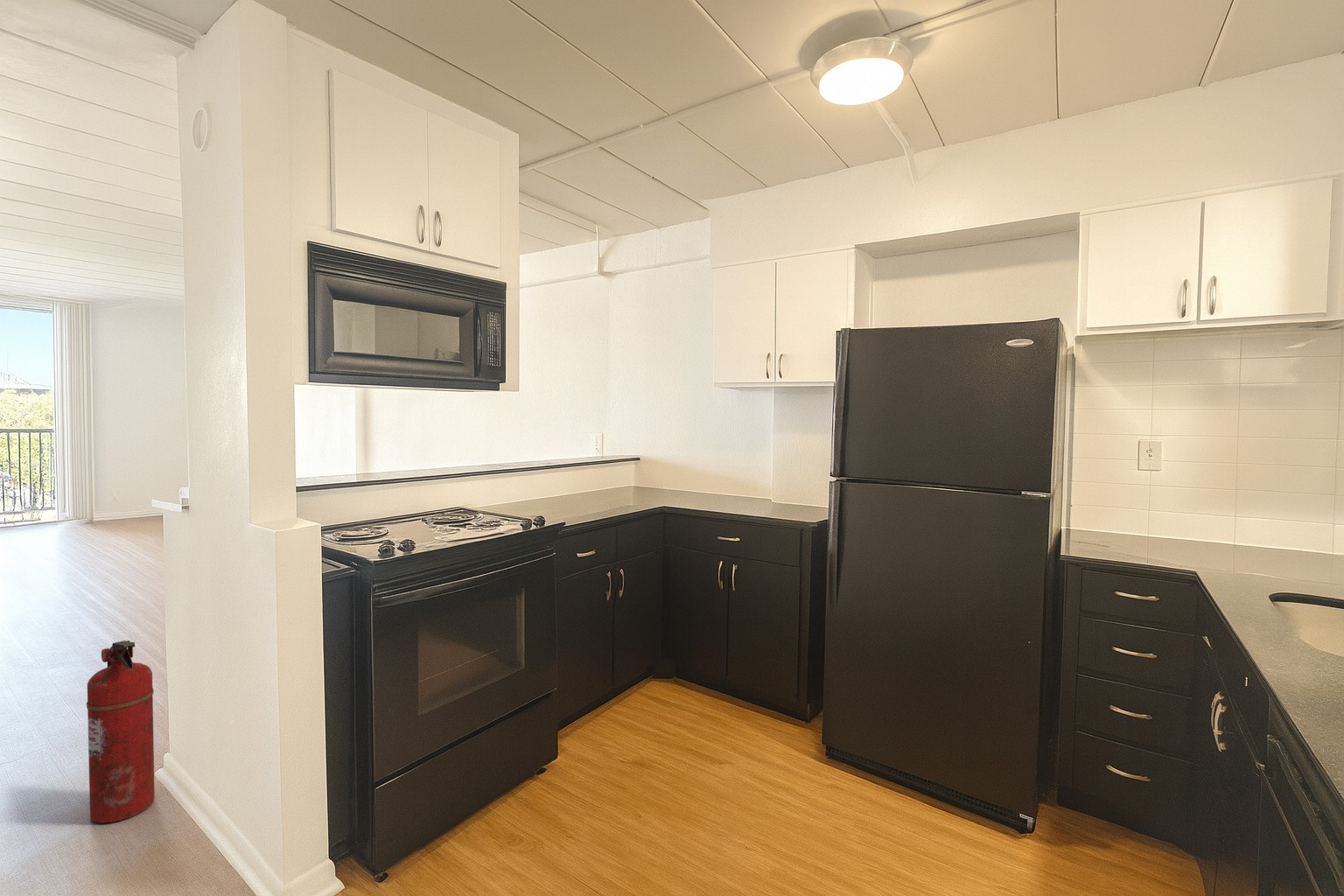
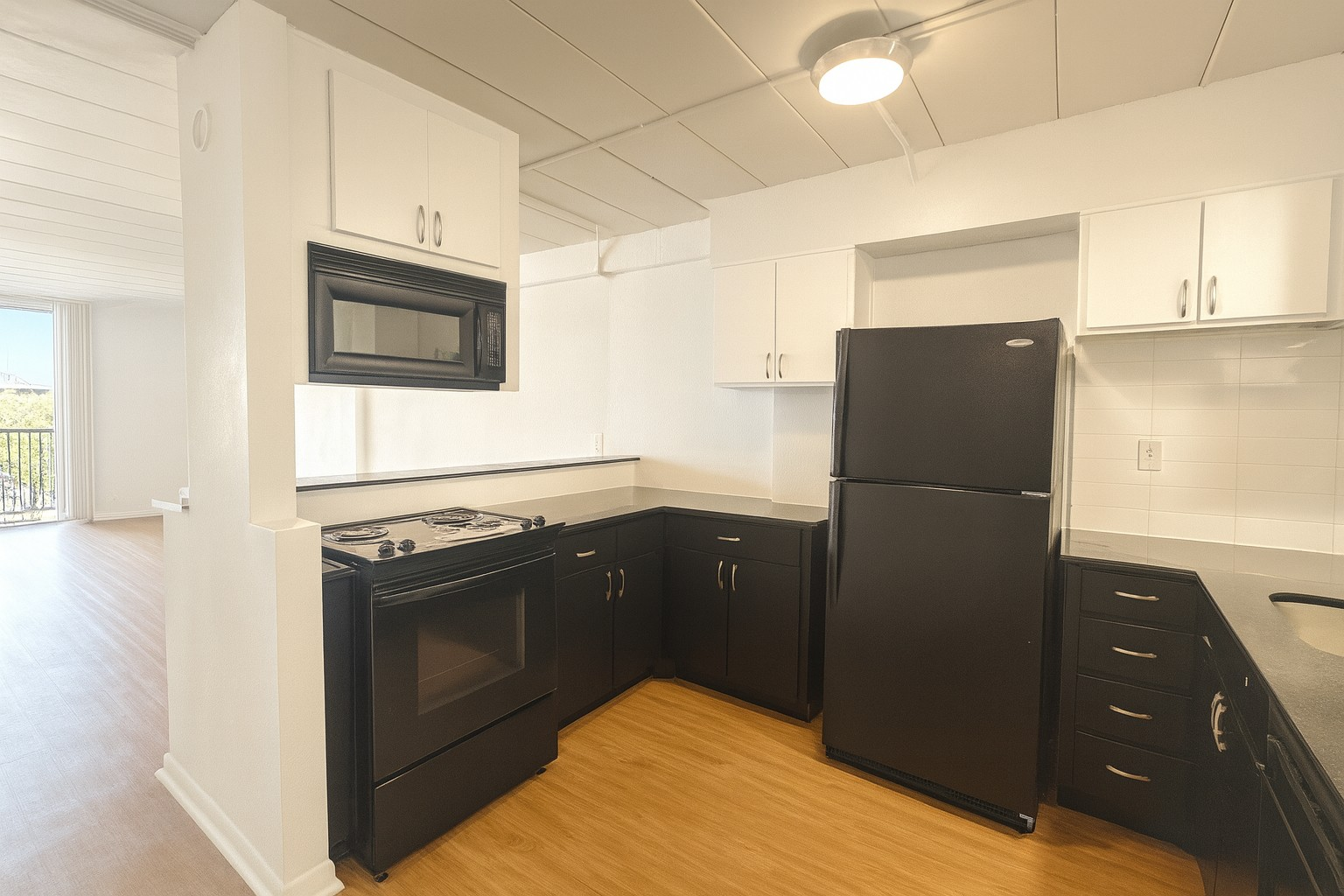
- fire extinguisher (121, 723)
